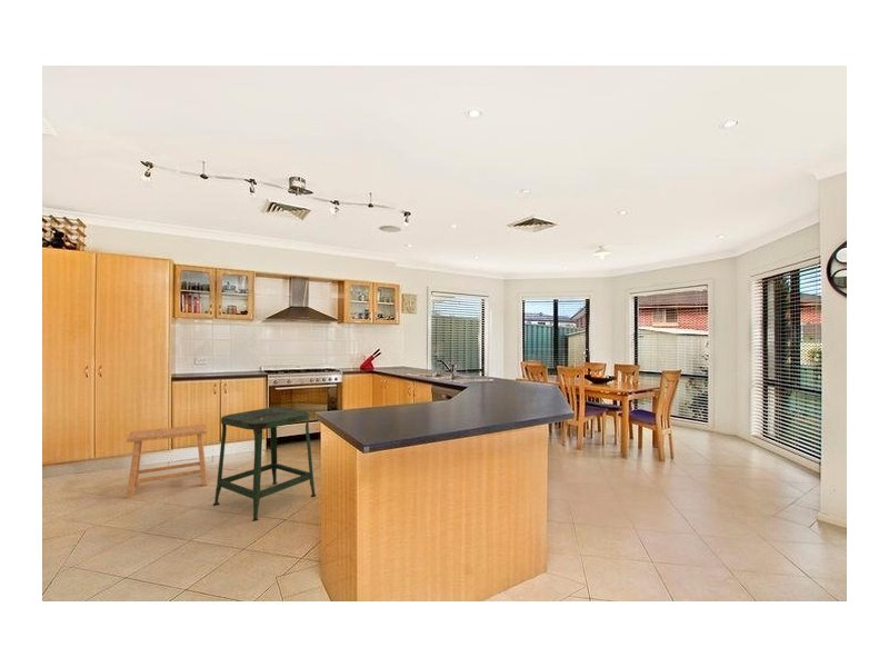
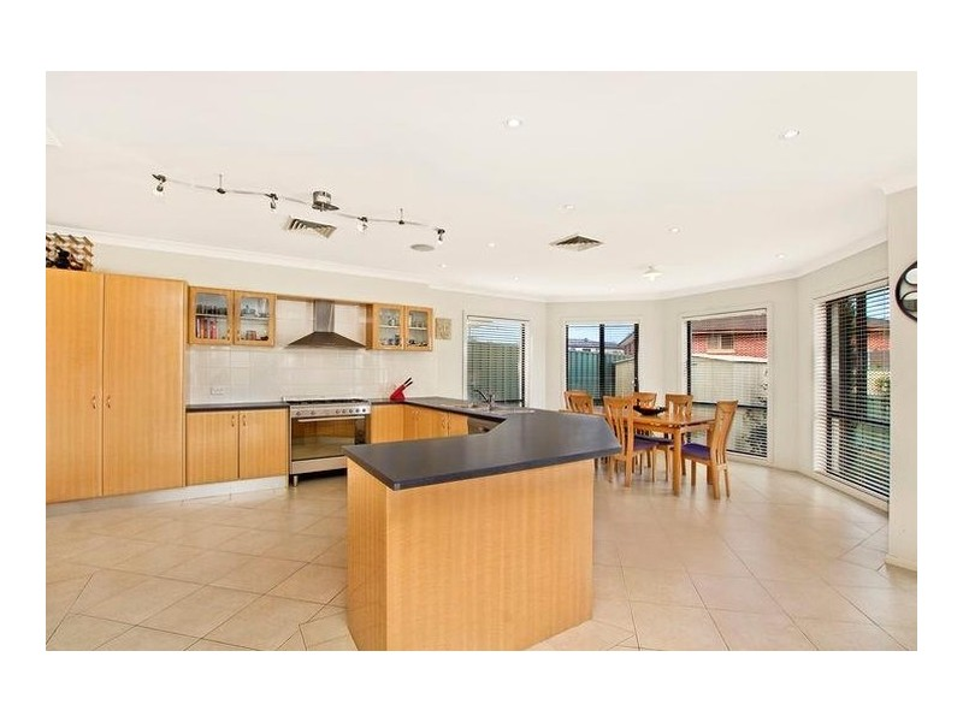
- stool (271, 457)
- stool (169, 466)
